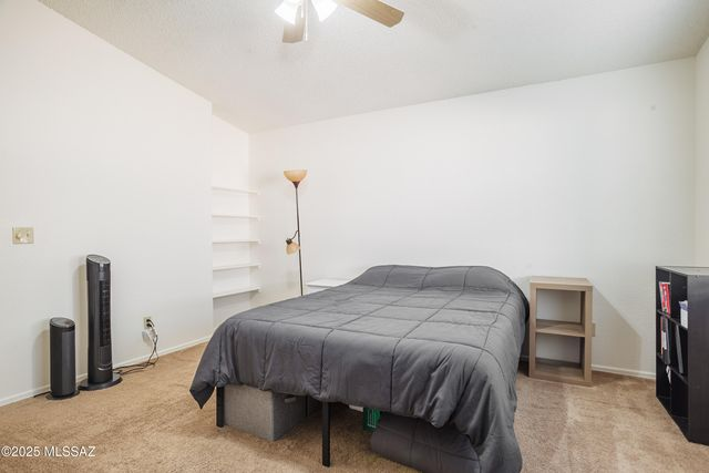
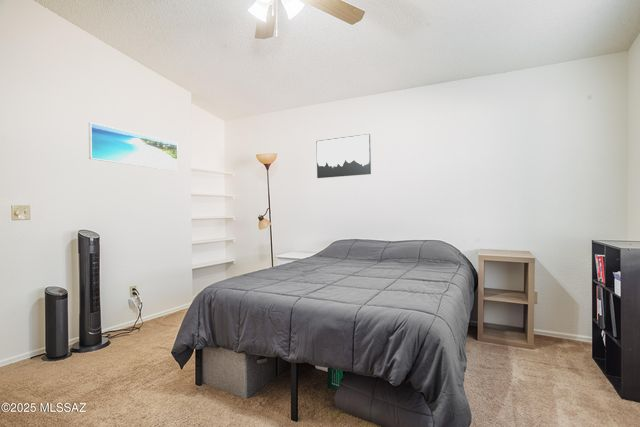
+ wall art (342, 156)
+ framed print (138, 149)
